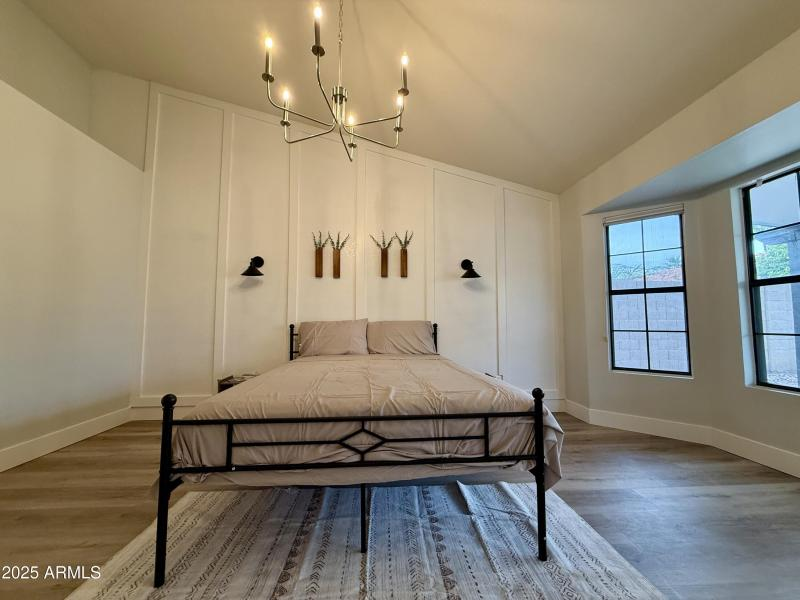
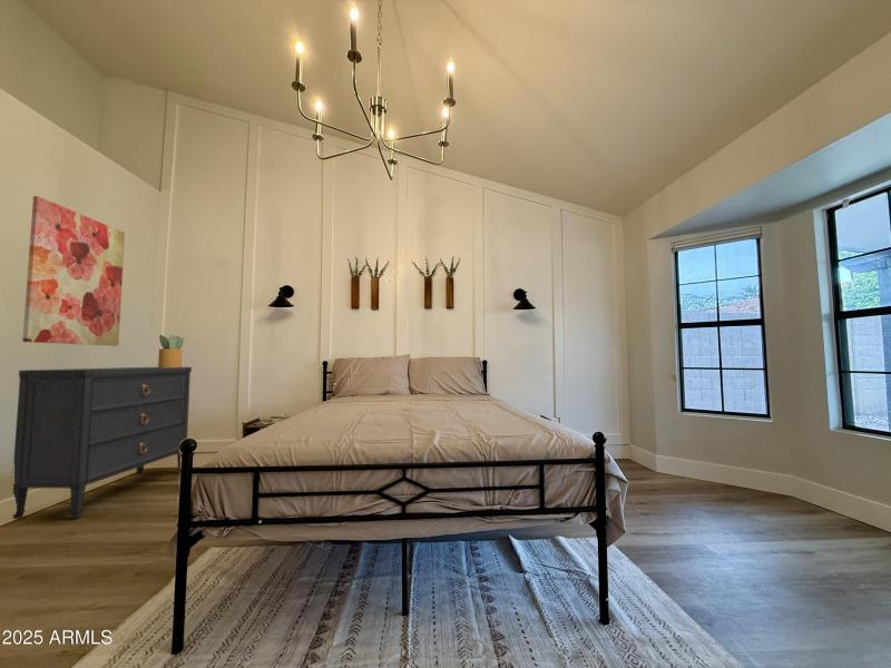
+ potted plant (169, 351)
+ dresser (117, 429)
+ wall art (80, 279)
